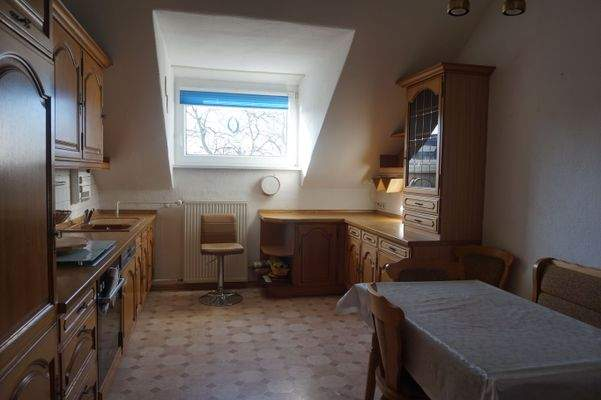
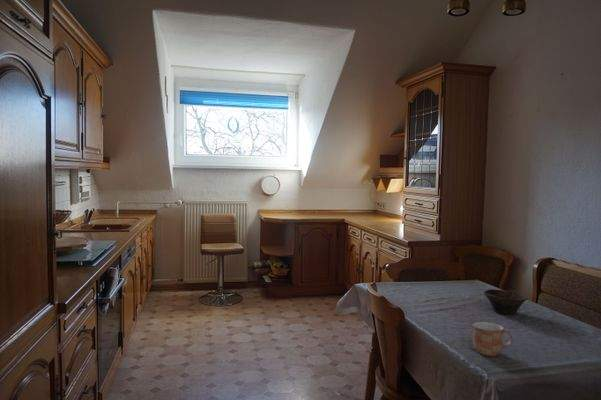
+ bowl (504, 302)
+ mug (491, 339)
